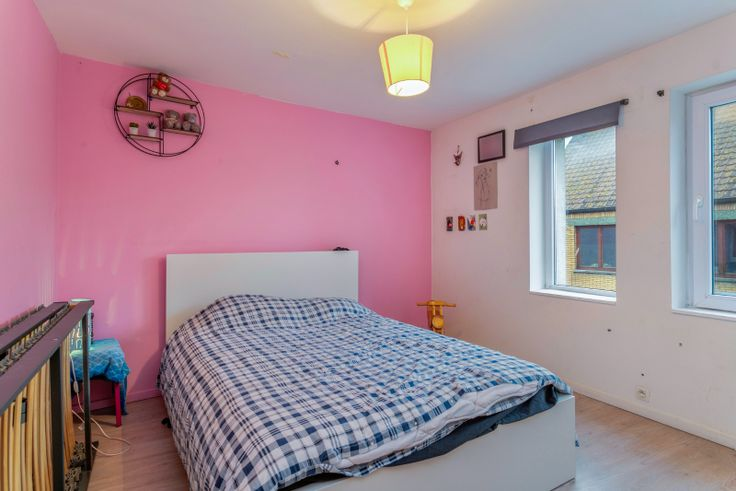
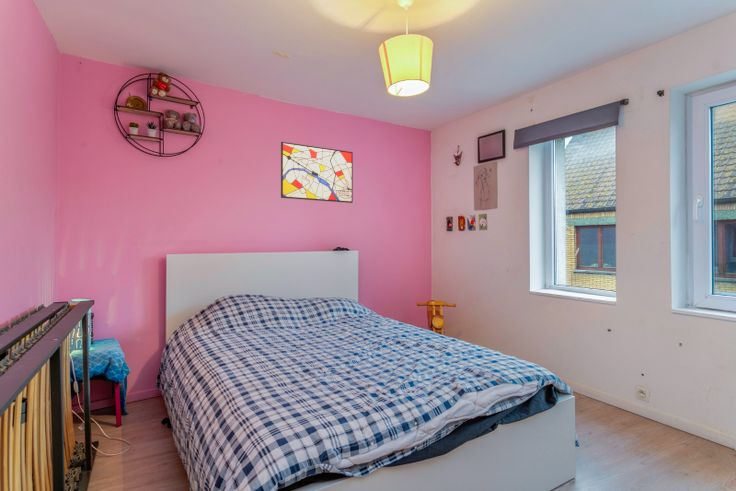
+ wall art (318, 173)
